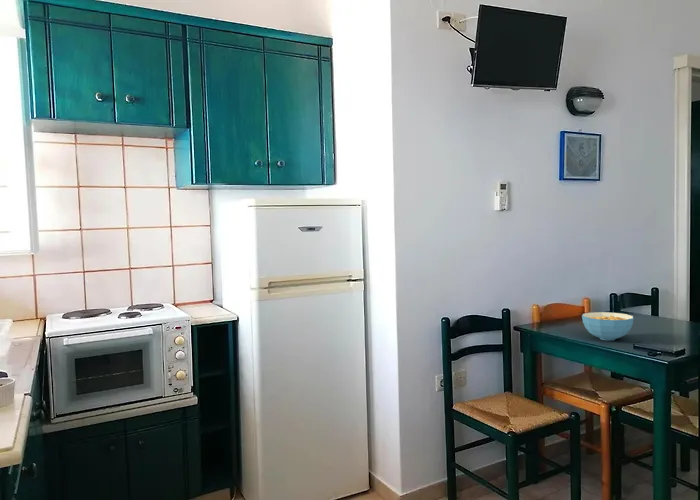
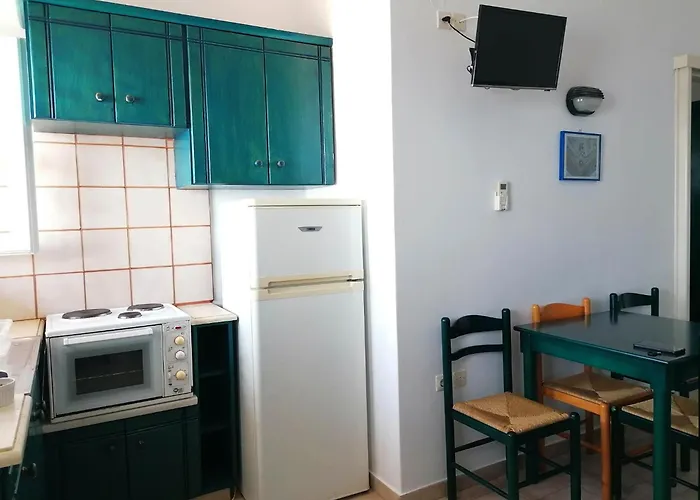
- cereal bowl (607, 327)
